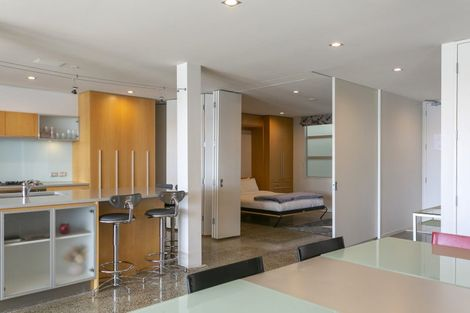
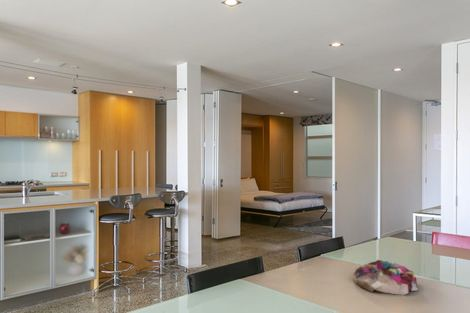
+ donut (384, 274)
